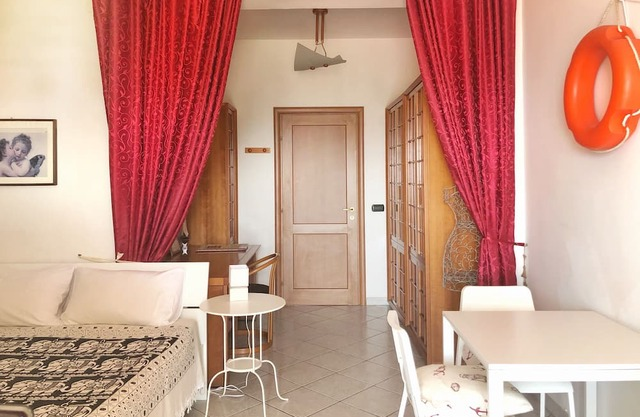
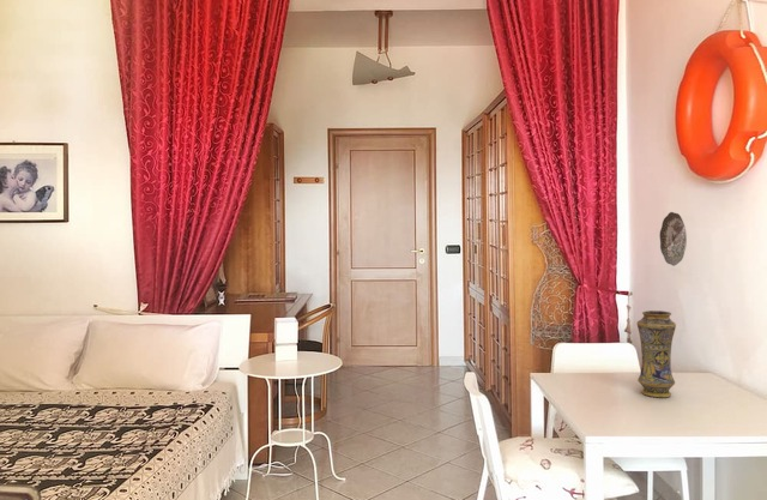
+ vase (656, 353)
+ decorative plate (675, 239)
